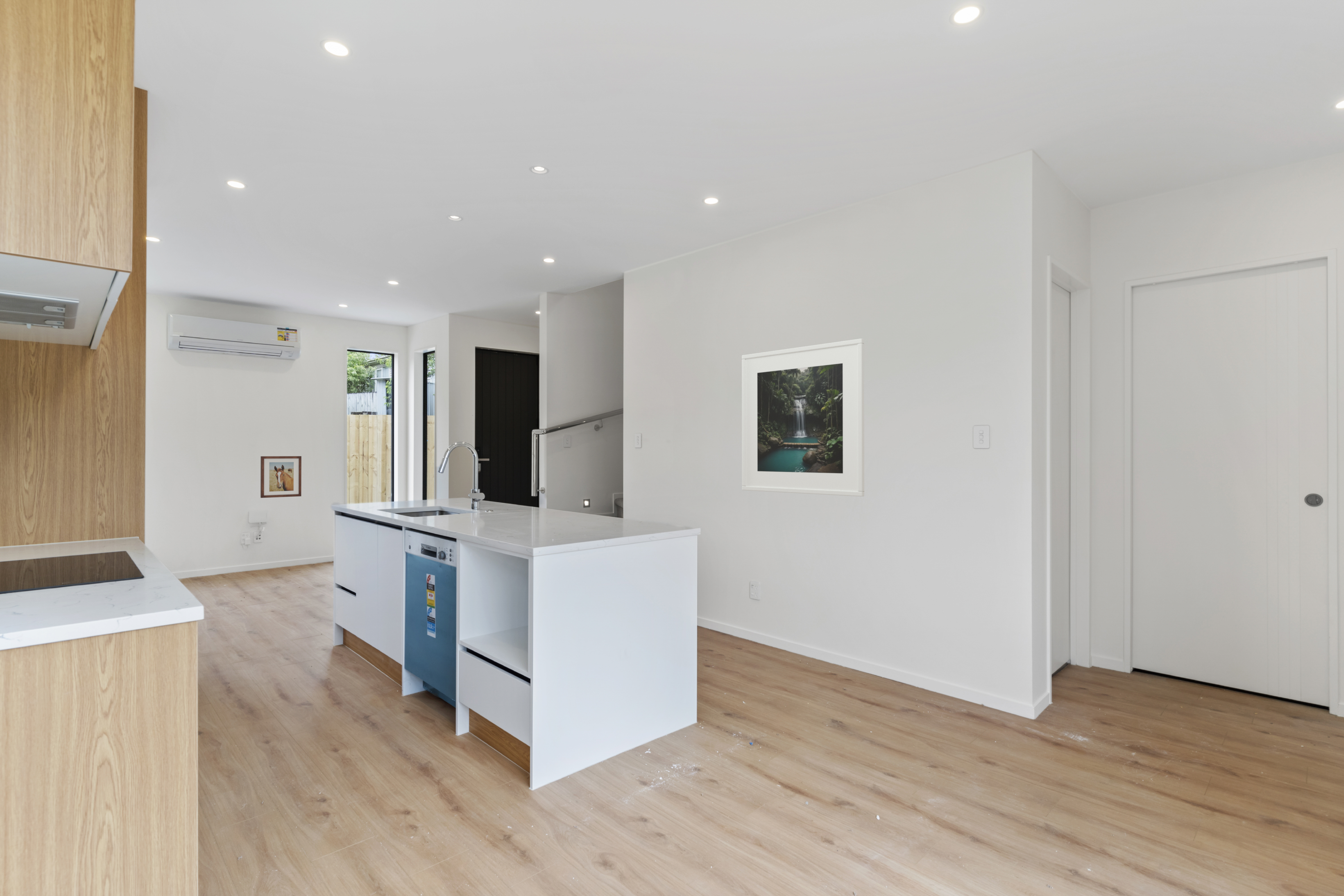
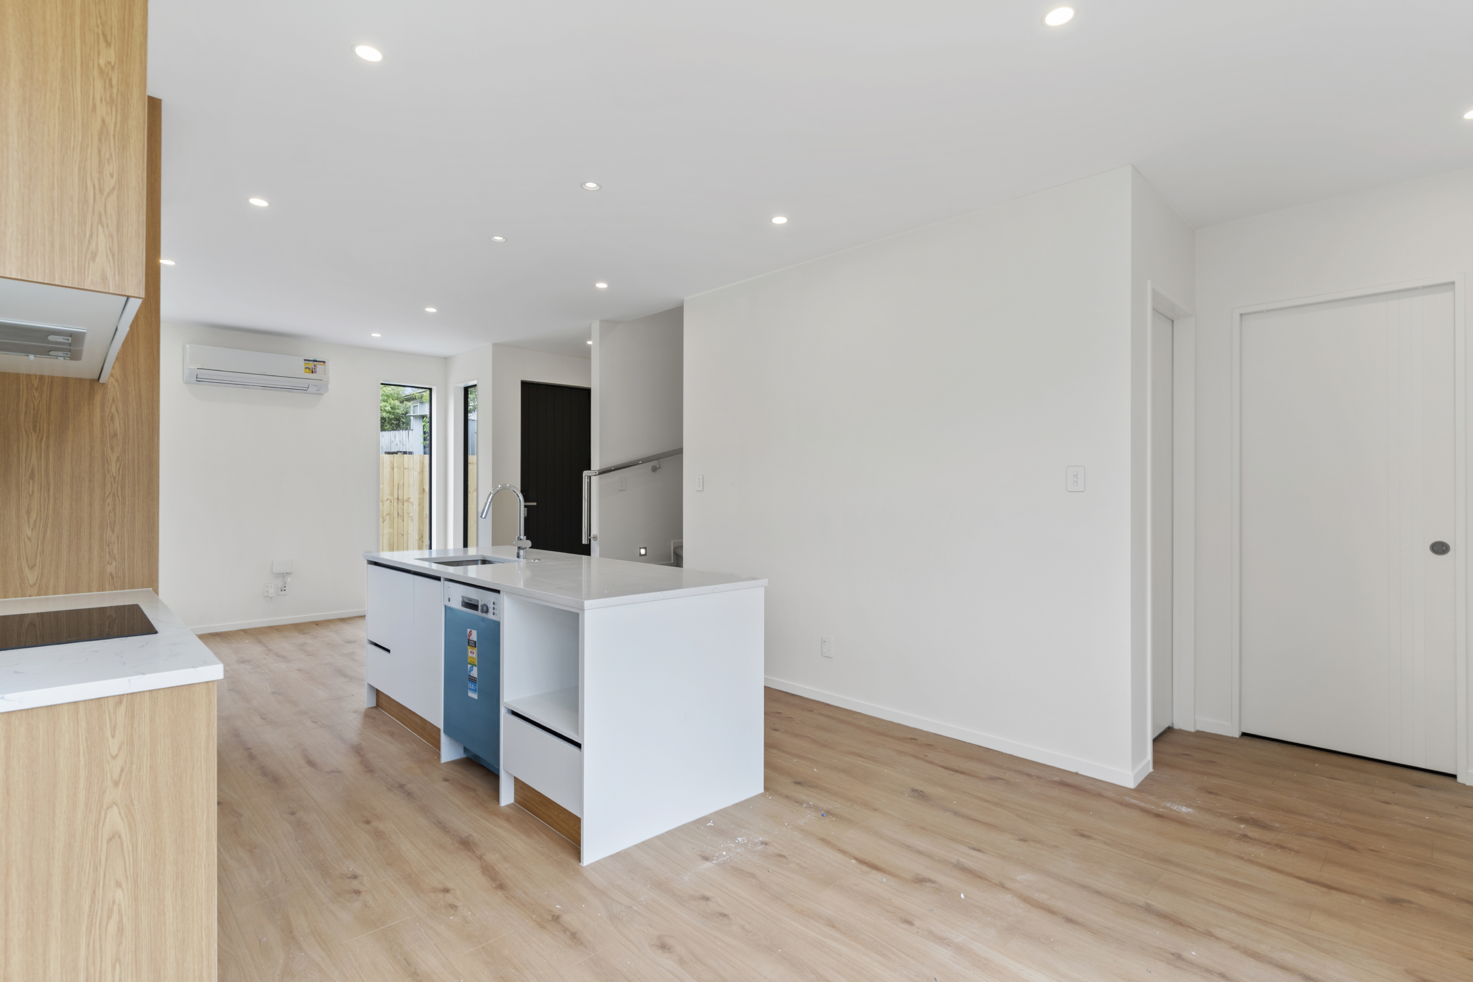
- wall art (281, 476)
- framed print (798, 420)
